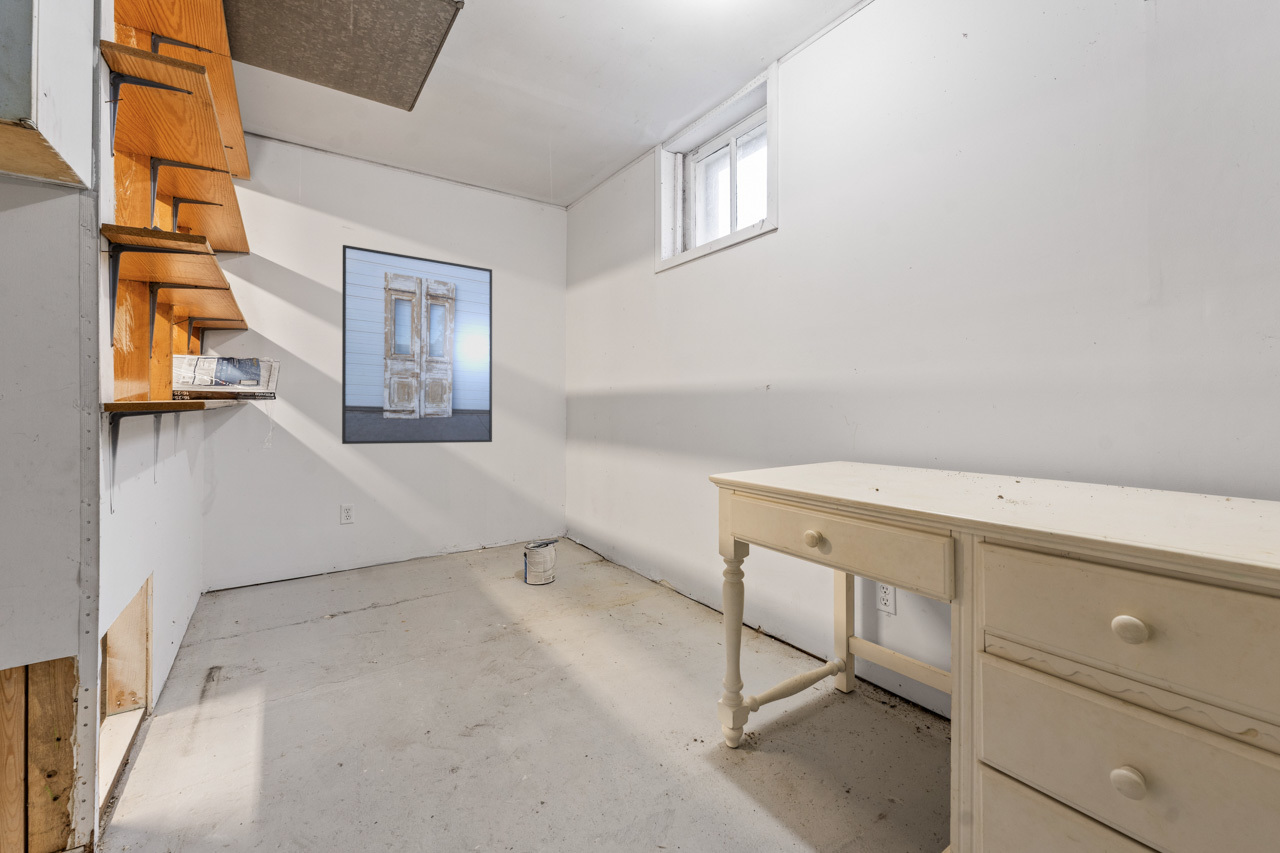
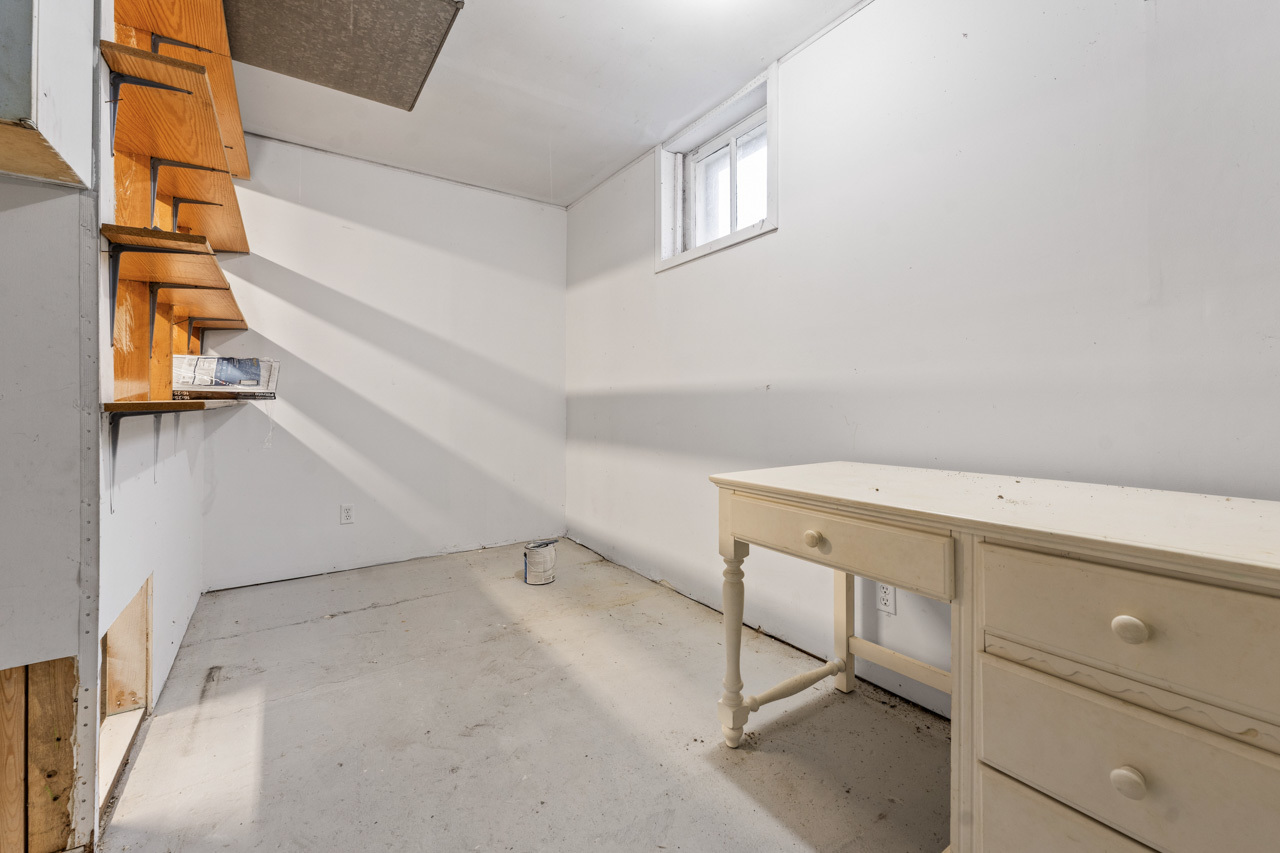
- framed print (422, 350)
